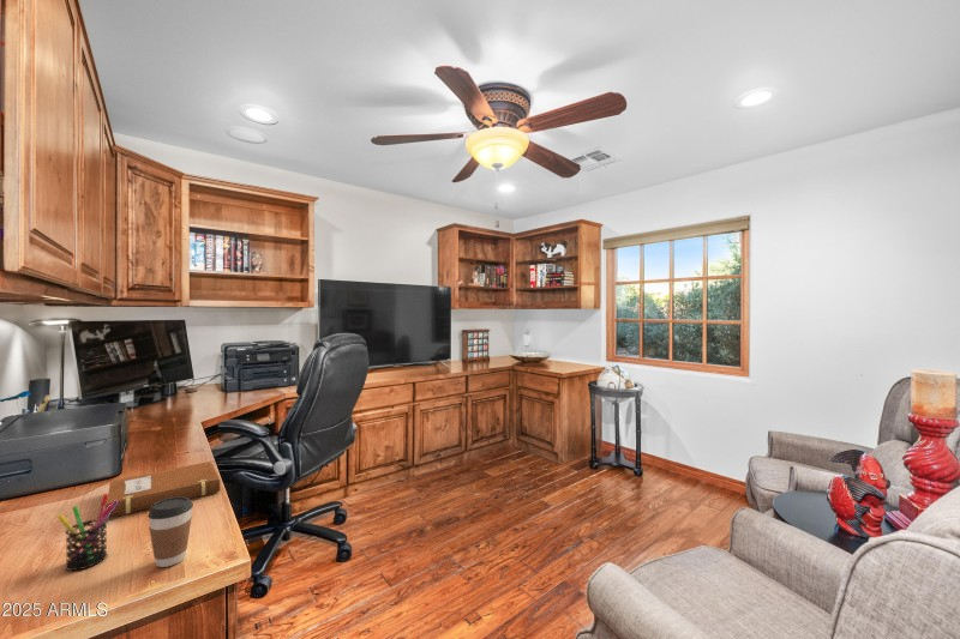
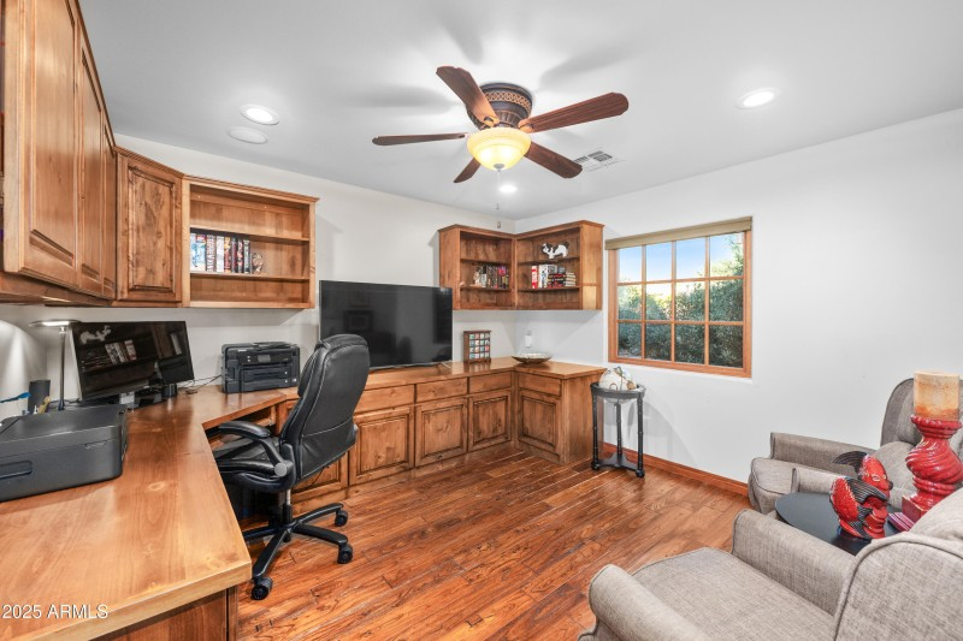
- coffee cup (170, 531)
- pen holder (88, 529)
- notebook (162, 487)
